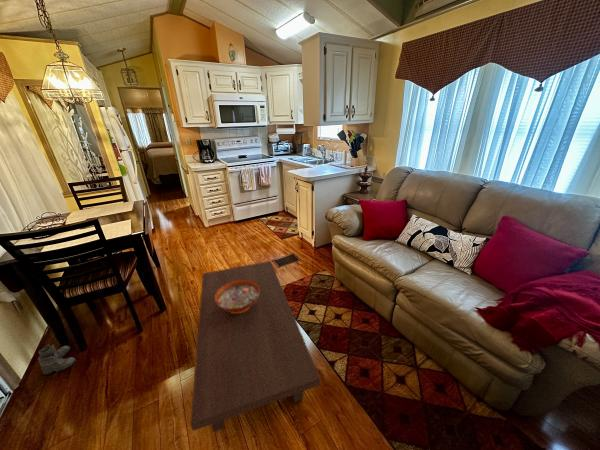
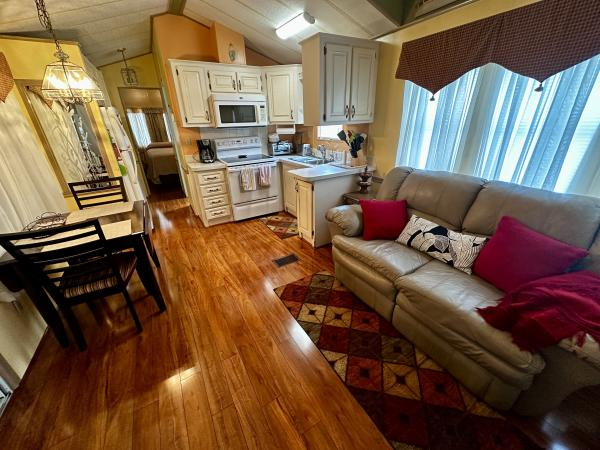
- coffee table (248, 332)
- decorative bowl (238, 298)
- boots (55, 356)
